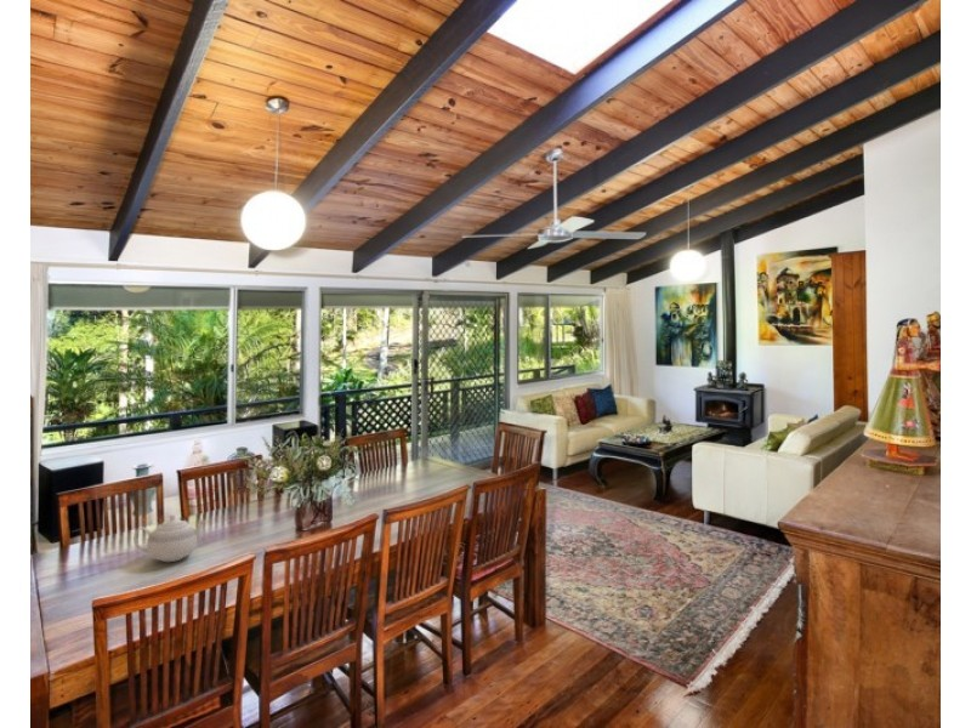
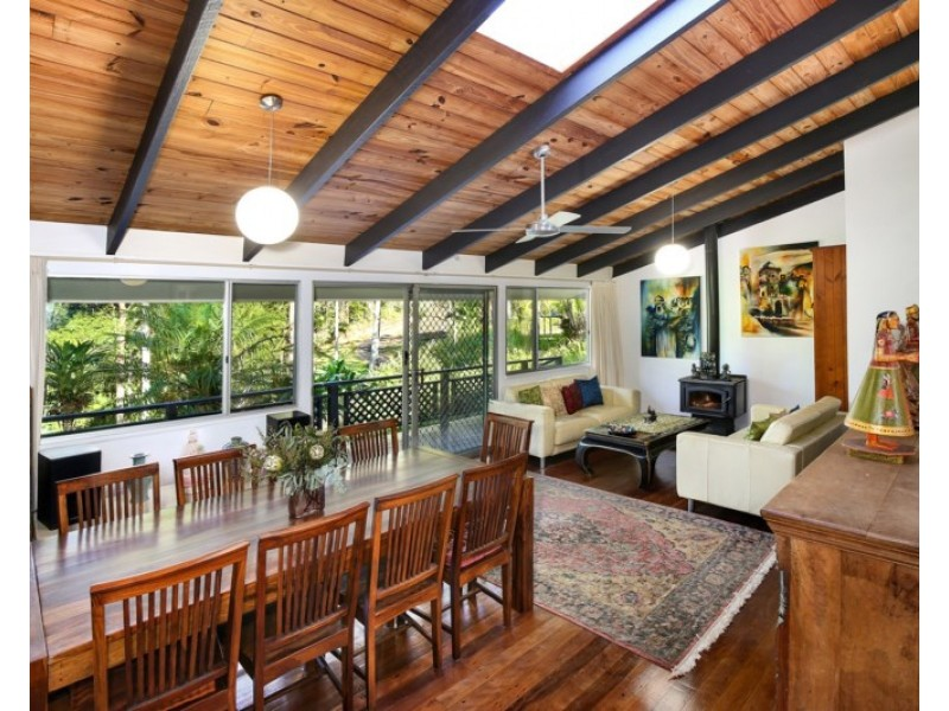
- teapot (171, 536)
